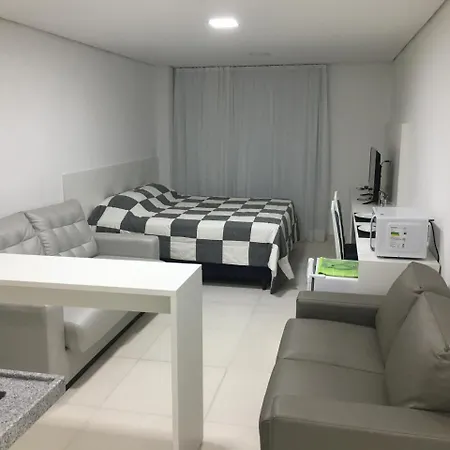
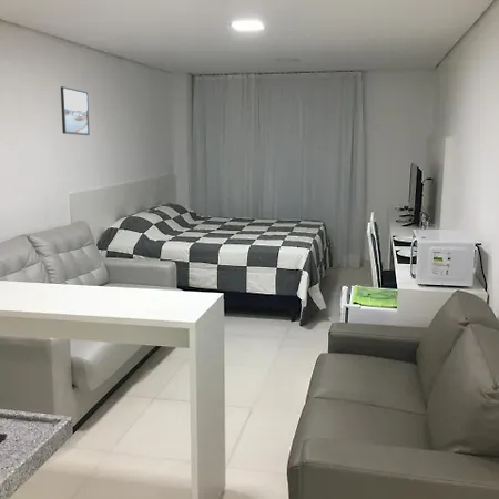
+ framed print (75, 112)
